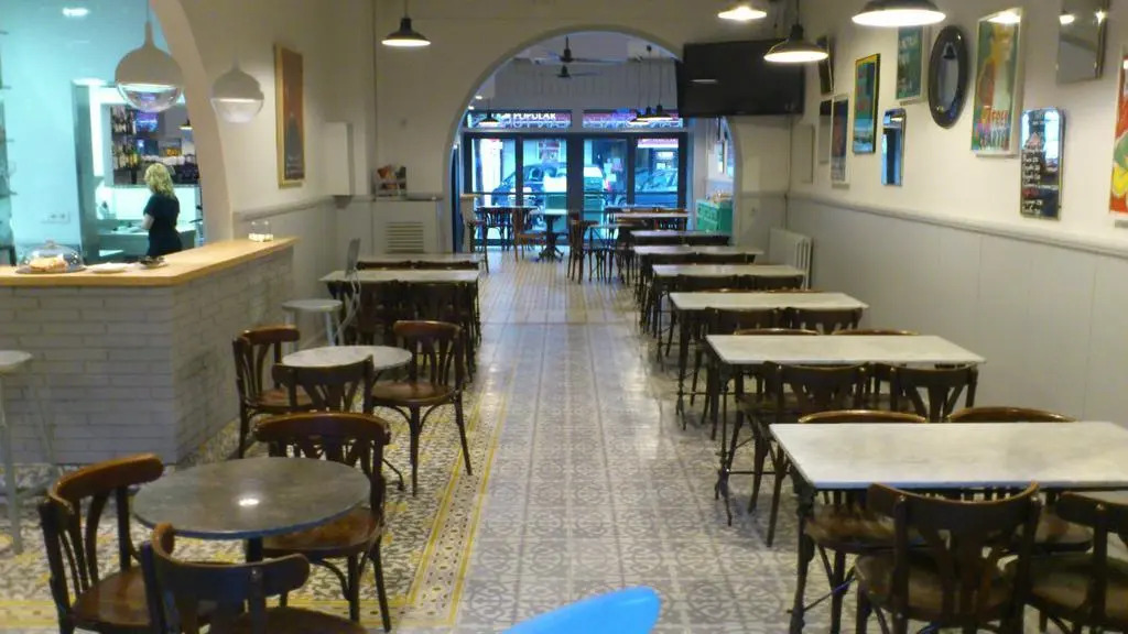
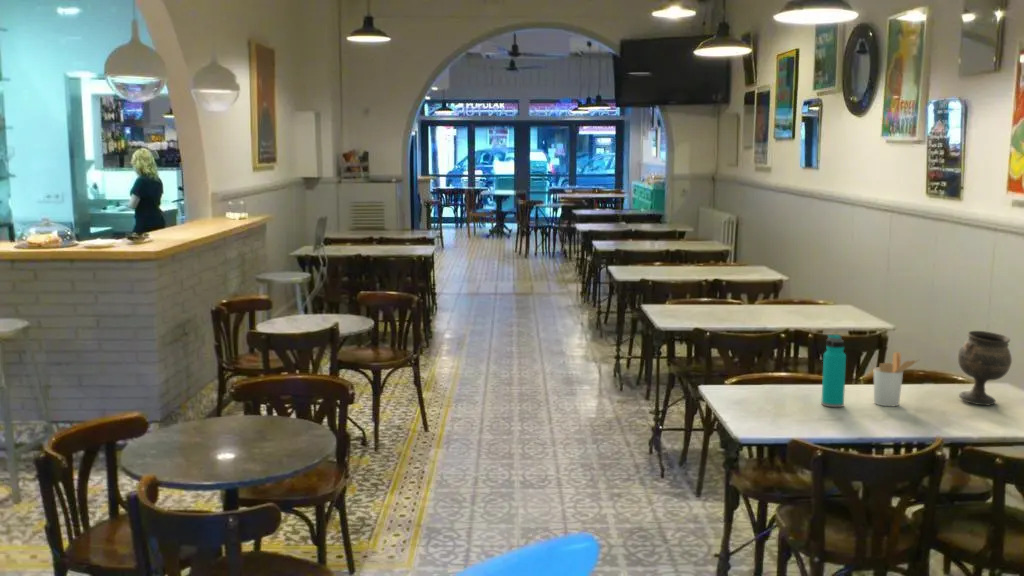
+ water bottle (834, 369)
+ goblet (983, 368)
+ utensil holder (894, 379)
